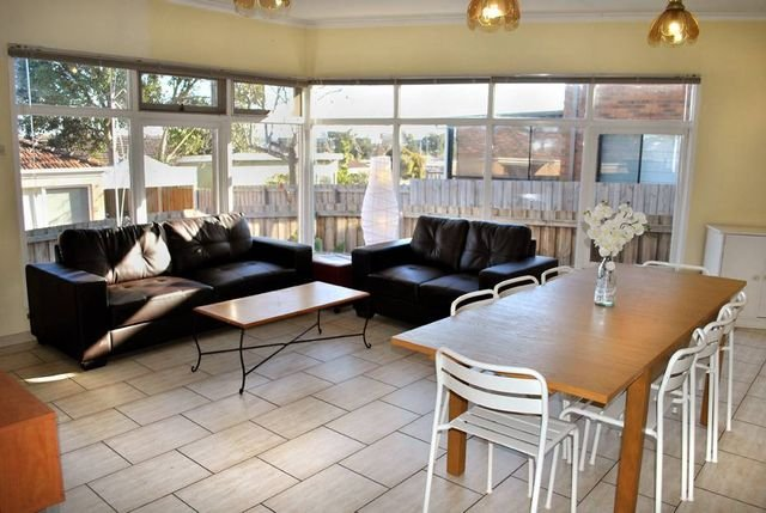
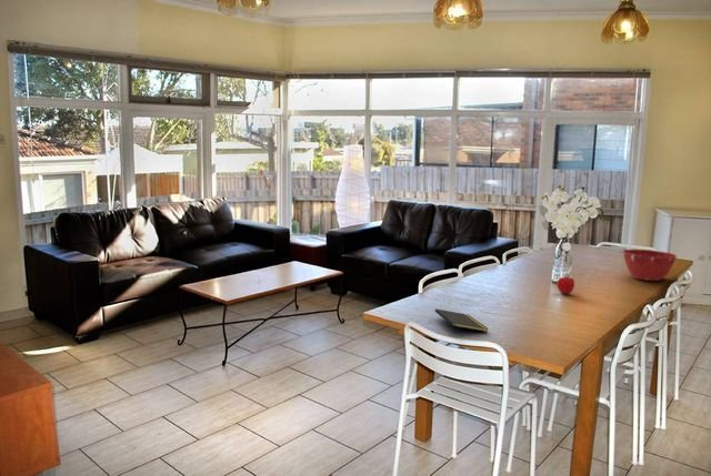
+ notepad (460, 320)
+ fruit (565, 284)
+ mixing bowl (648, 265)
